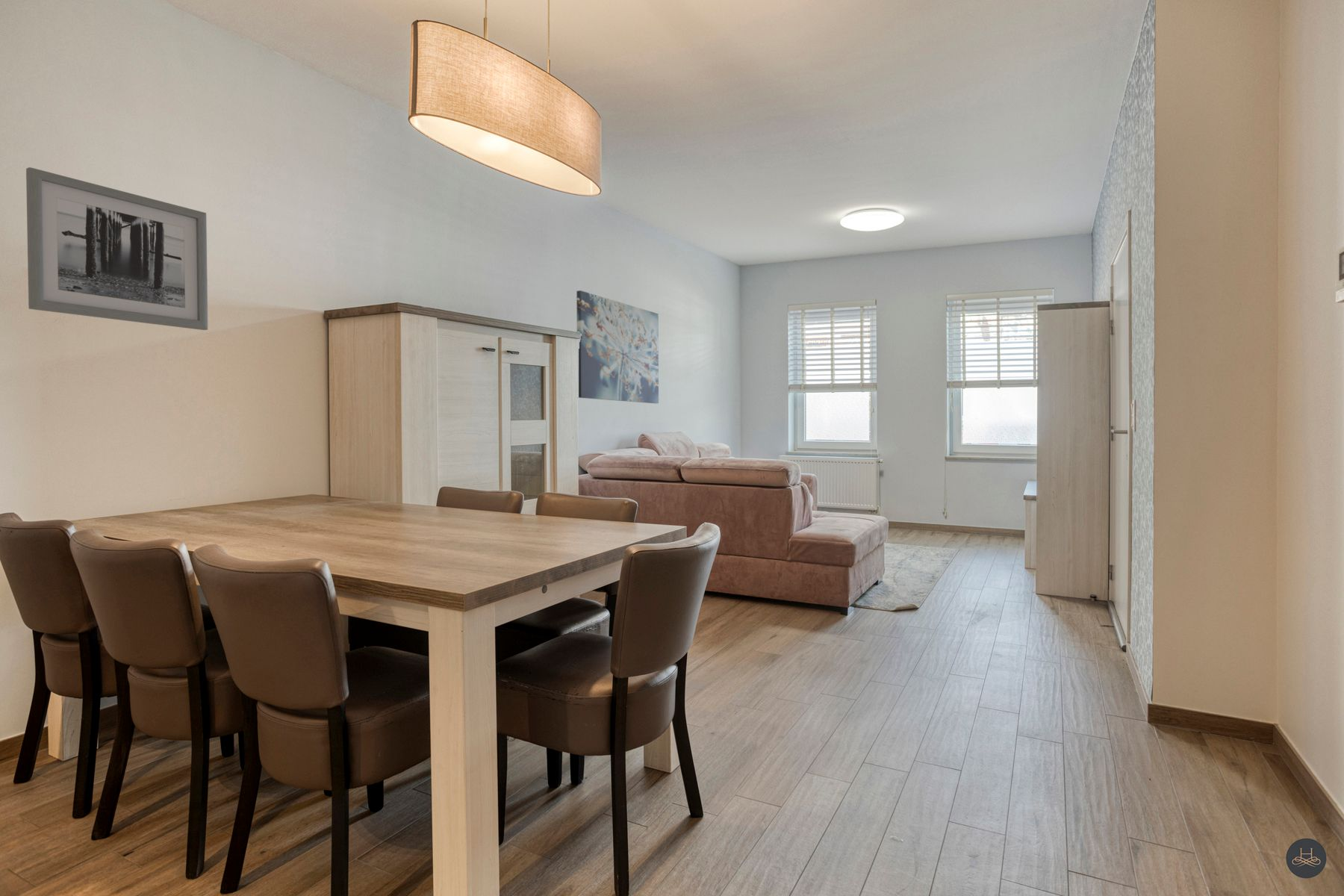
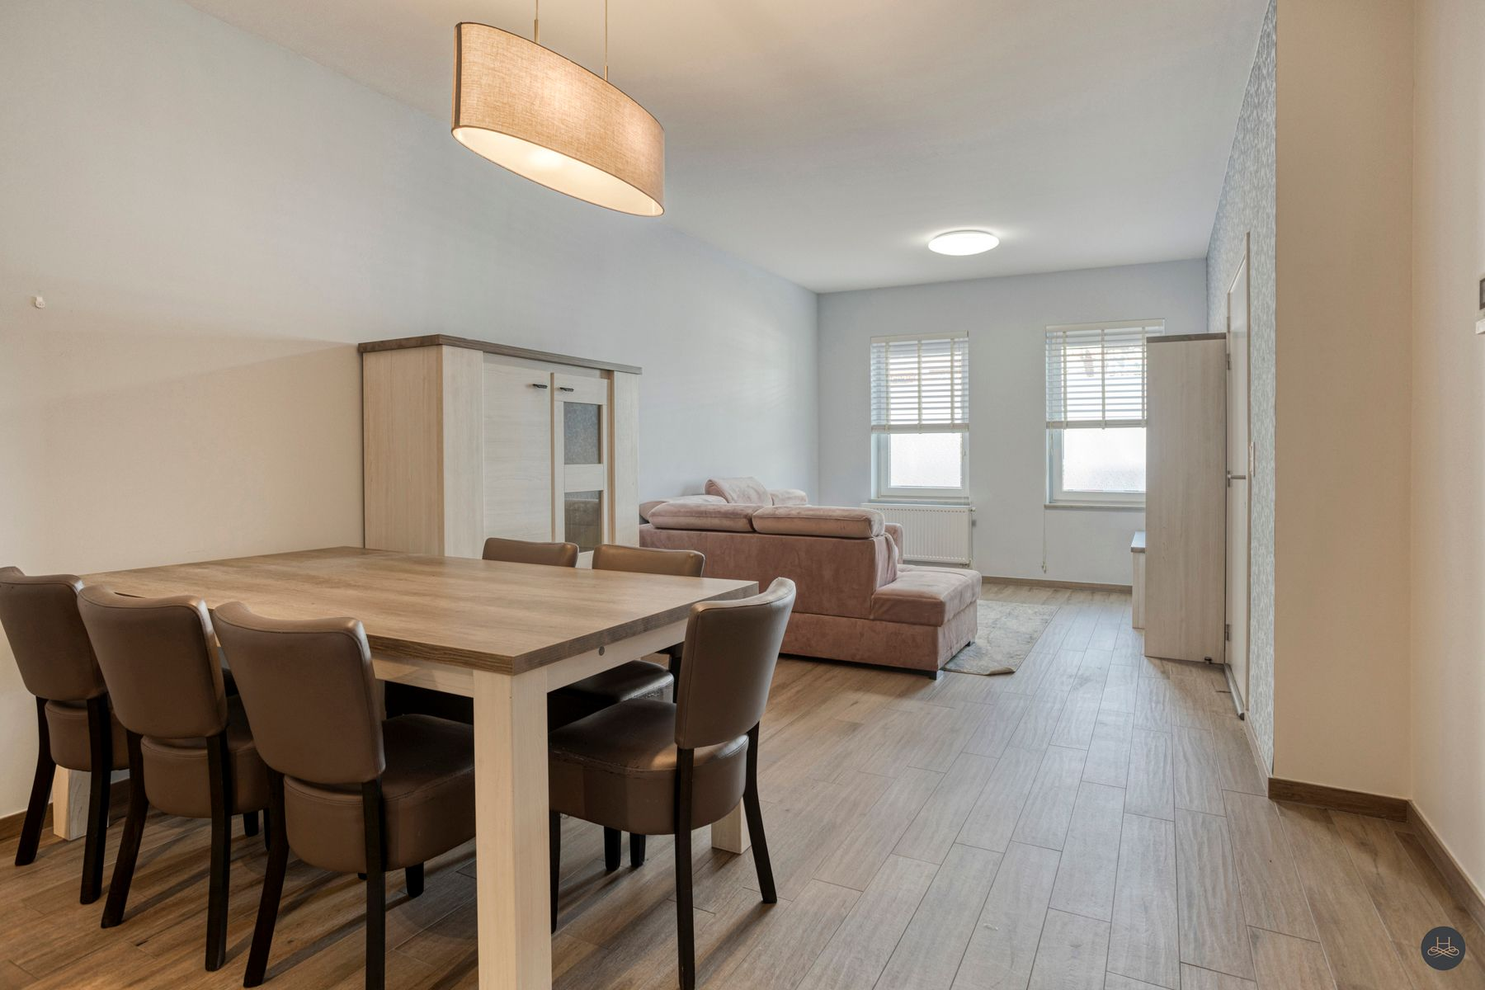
- wall art (621, 352)
- wall art (125, 256)
